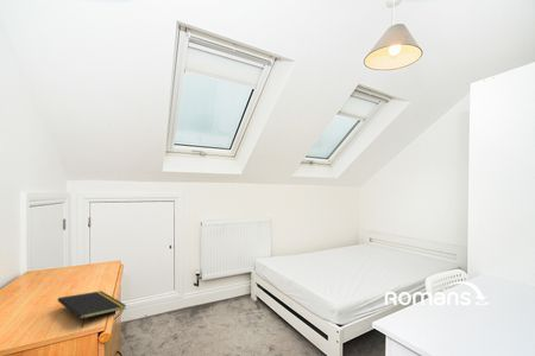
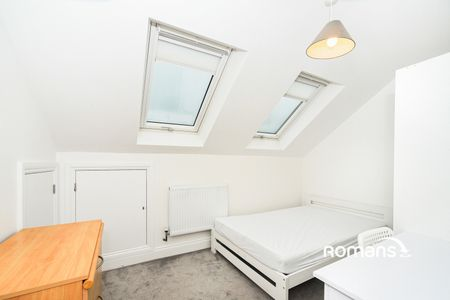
- notepad (92, 303)
